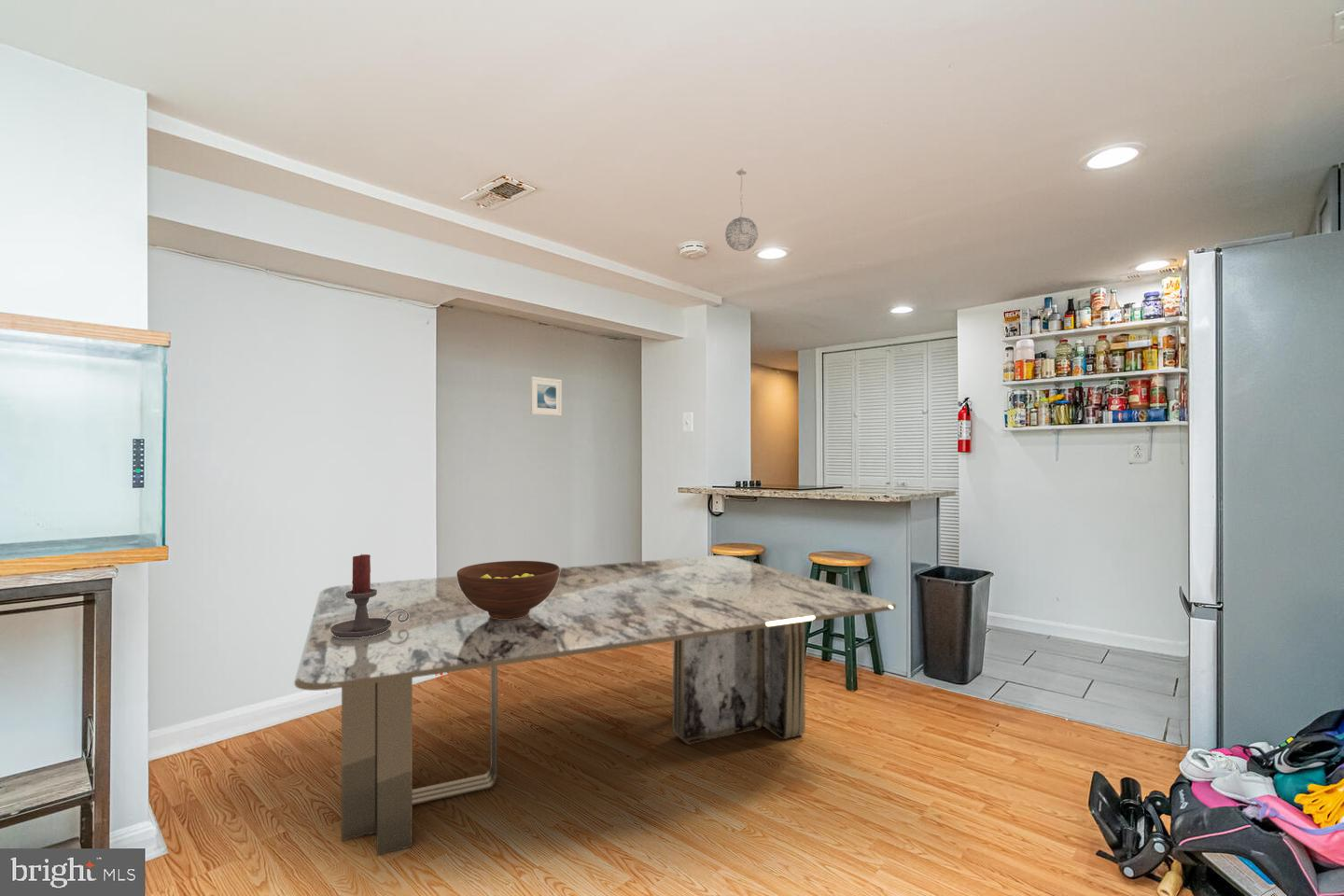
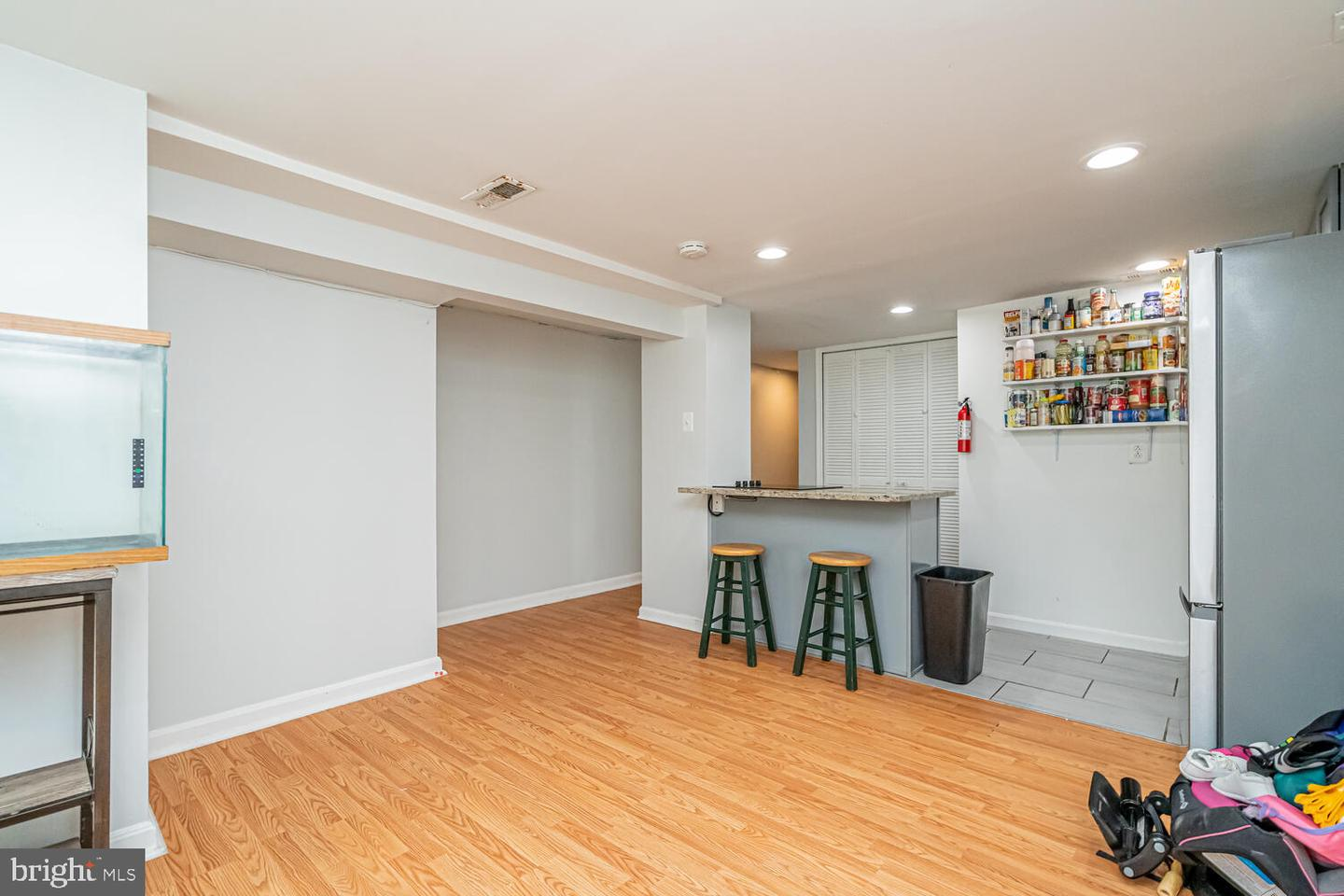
- fruit bowl (509, 591)
- pendant light (741, 209)
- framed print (546, 396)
- dining table (594, 651)
- candle holder (371, 591)
